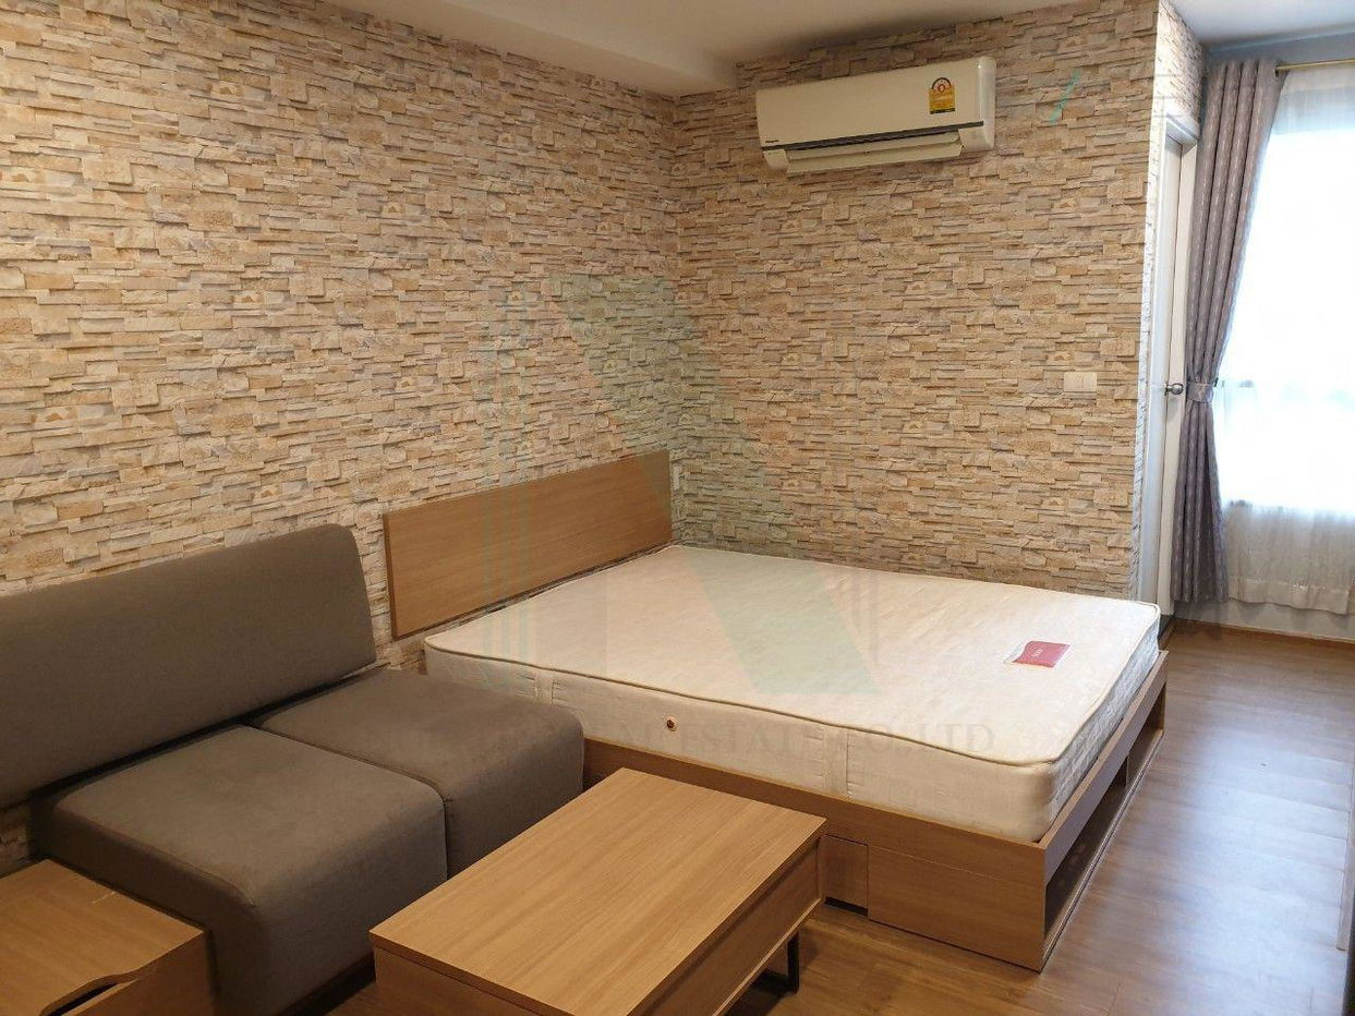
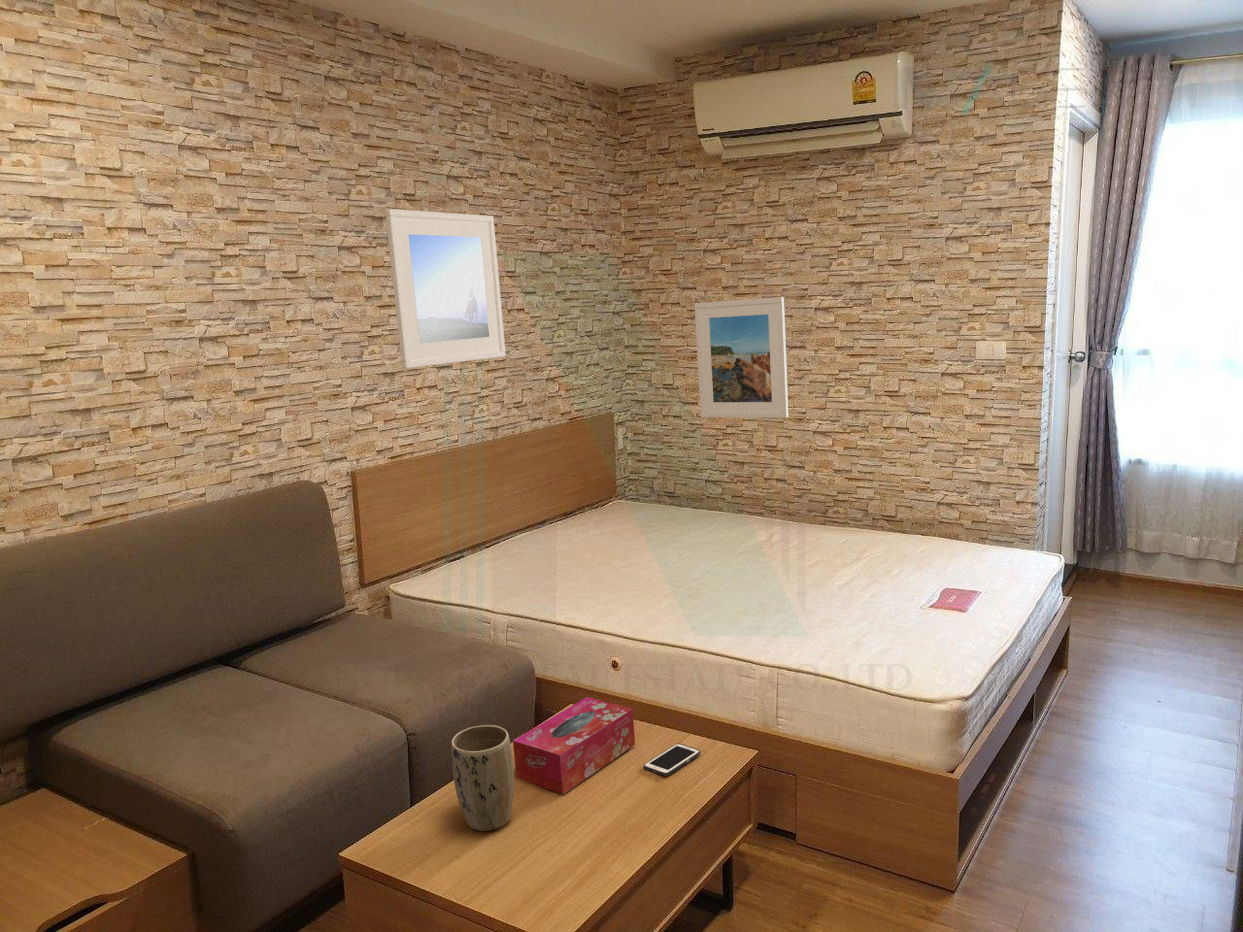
+ cell phone (672, 759)
+ plant pot (484, 778)
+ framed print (740, 359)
+ tissue box (575, 742)
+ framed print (449, 288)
